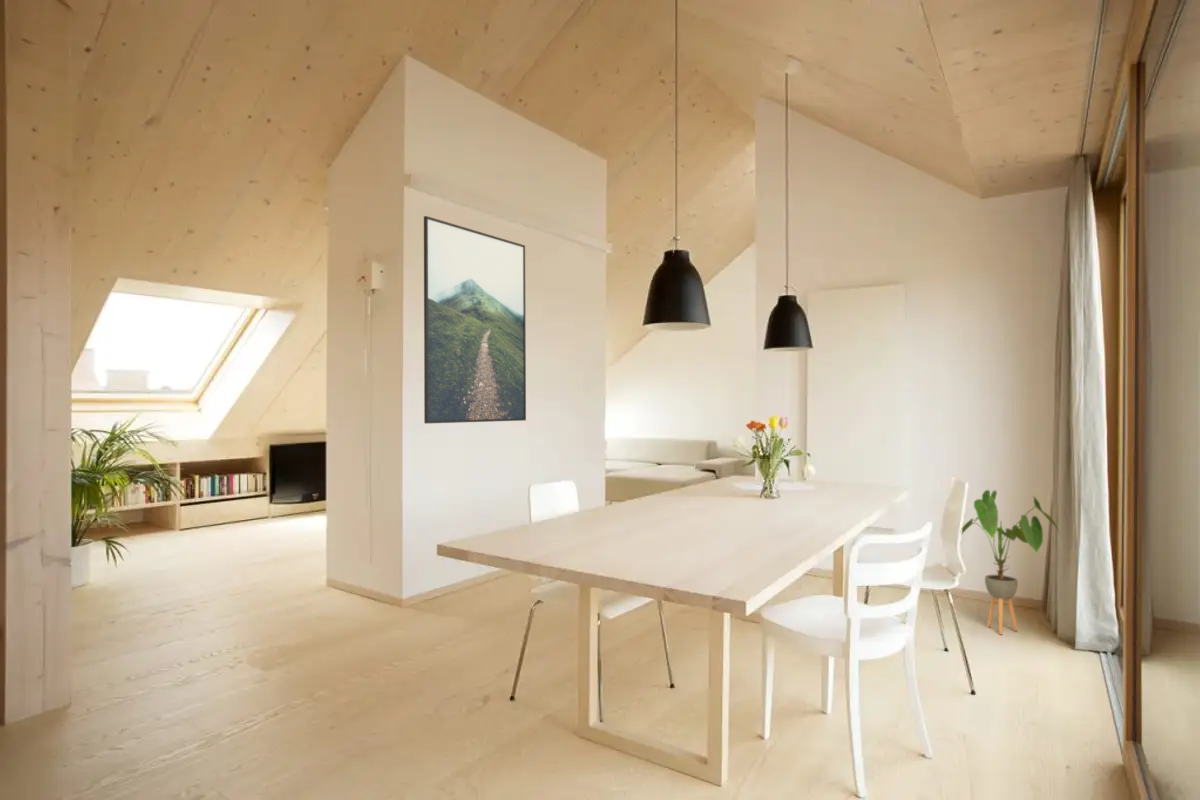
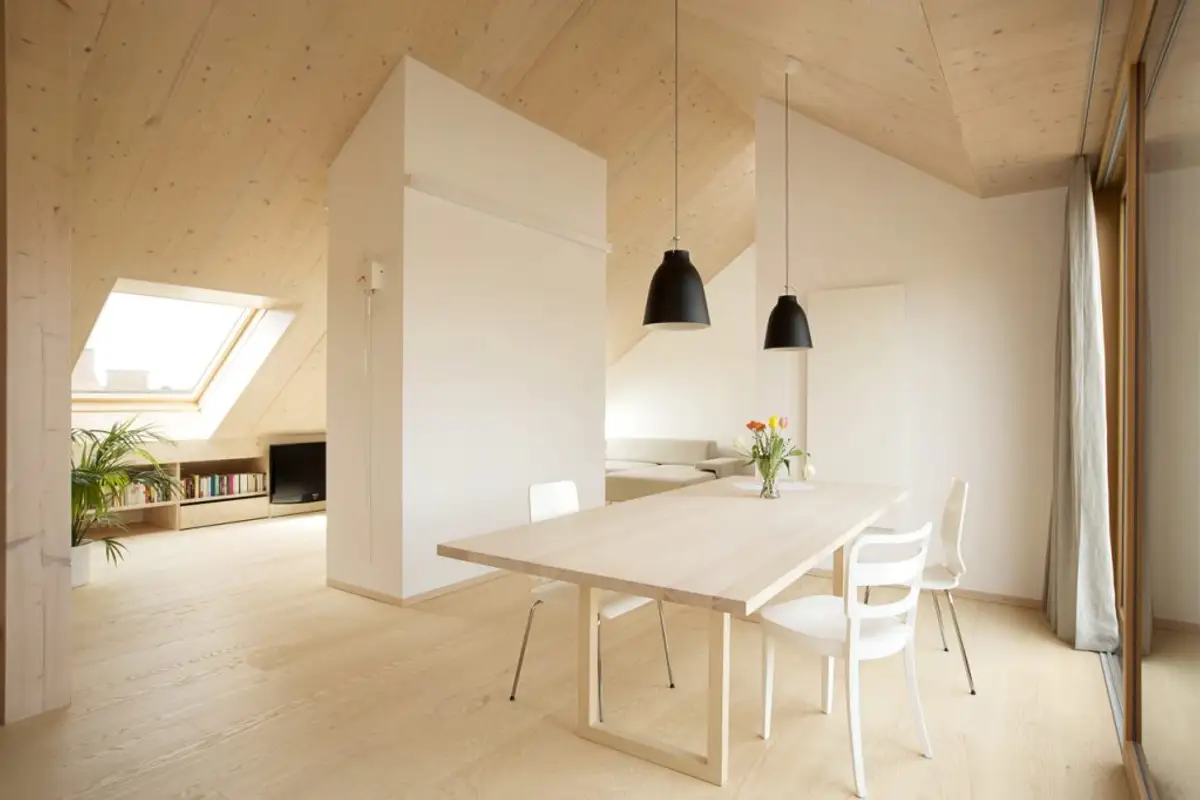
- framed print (479, 326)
- house plant (1008, 565)
